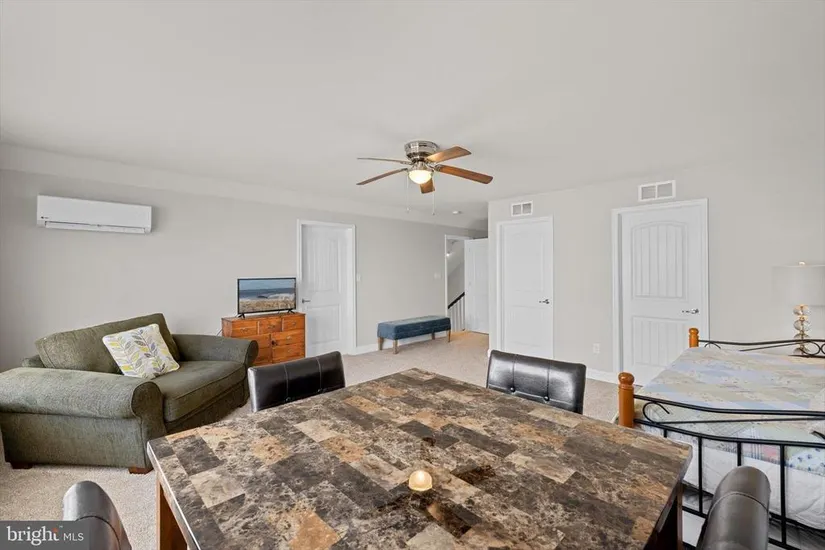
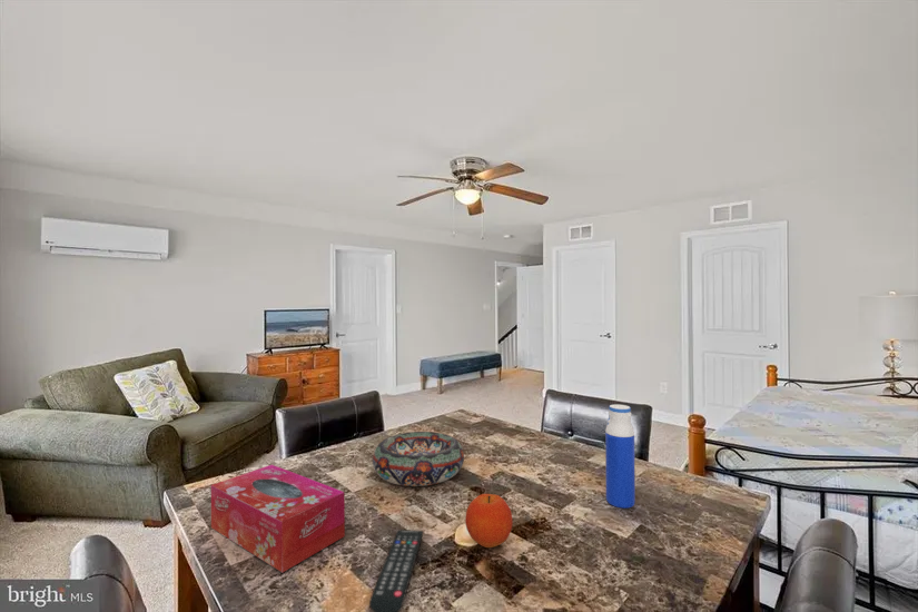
+ tissue box (276, 510)
+ remote control (399, 564)
+ decorative bowl (418, 456)
+ water bottle (620, 454)
+ fruit (488, 520)
